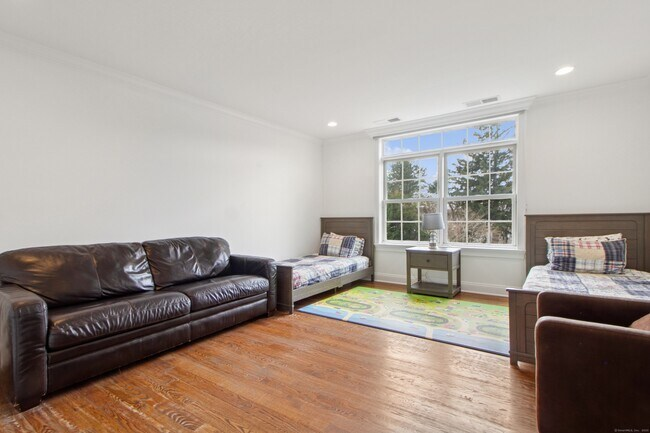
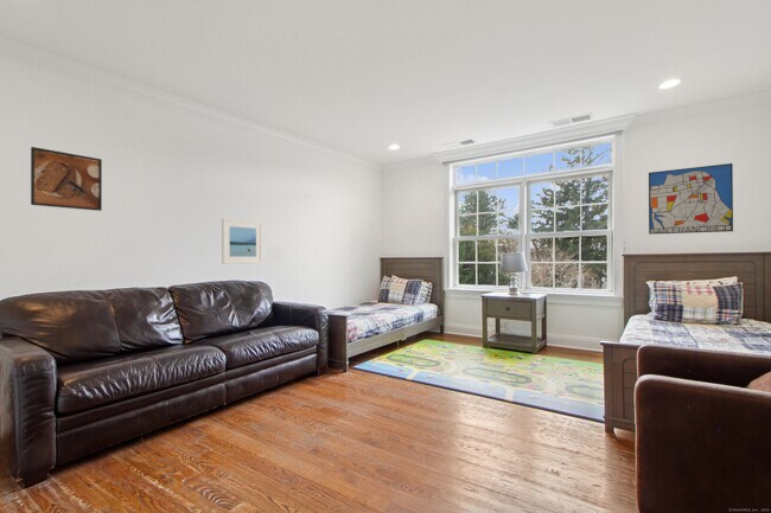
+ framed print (68, 180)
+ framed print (242, 242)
+ wall art (688, 200)
